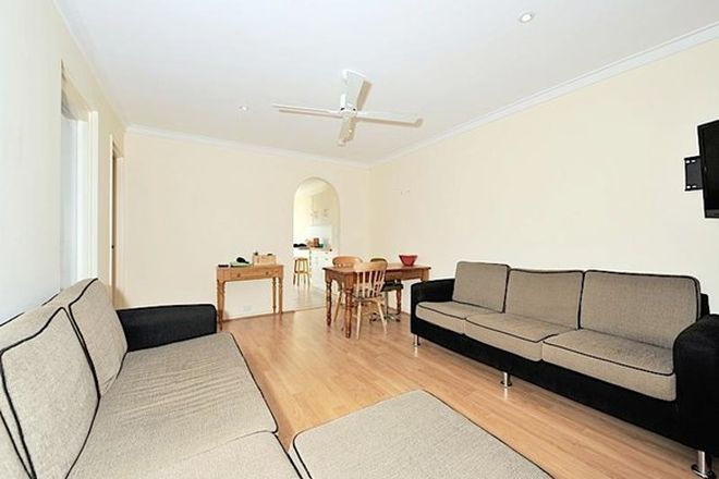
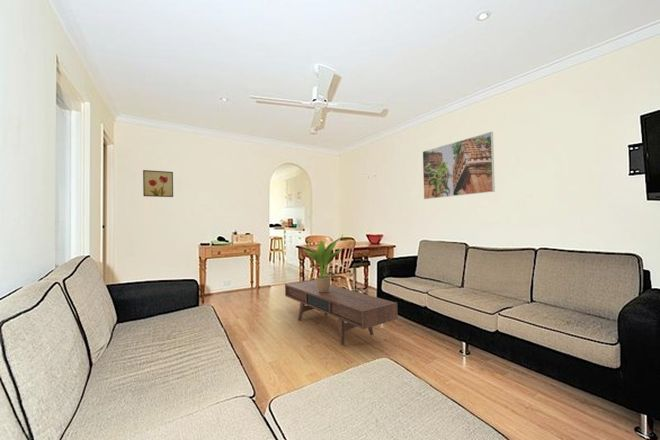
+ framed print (454, 169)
+ wall art (158, 183)
+ coffee table (333, 309)
+ potted plant (325, 262)
